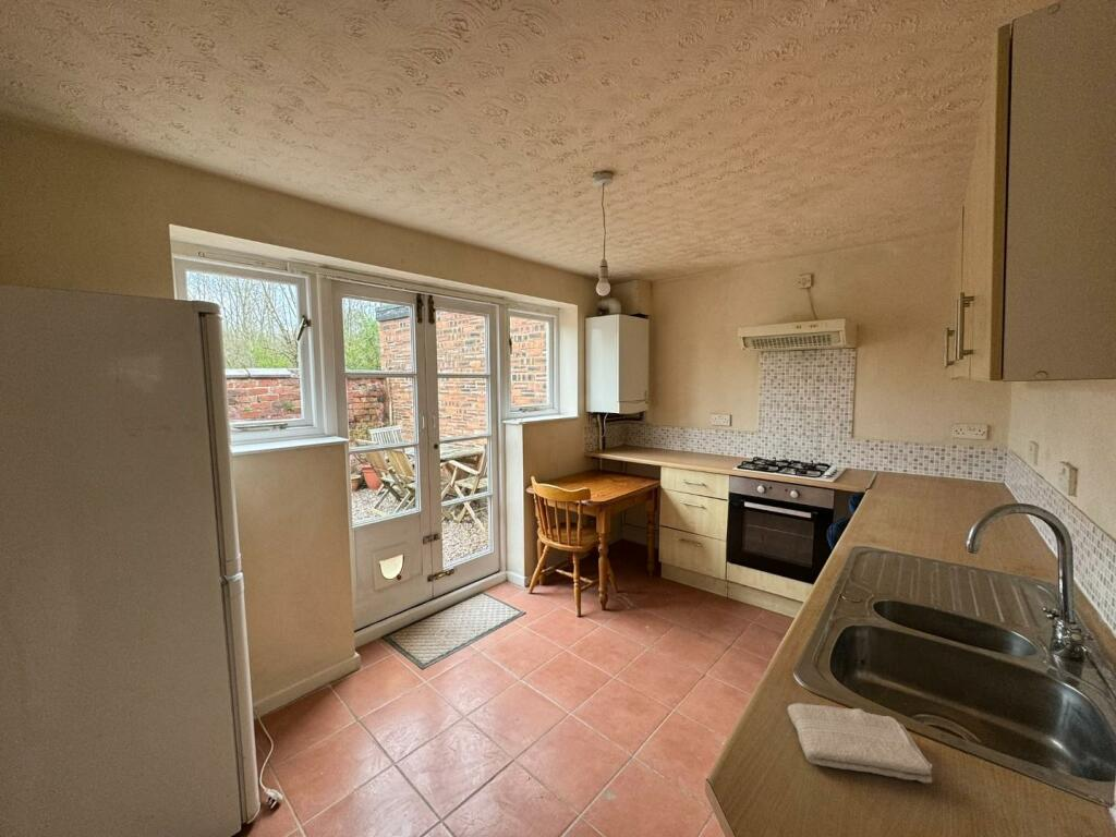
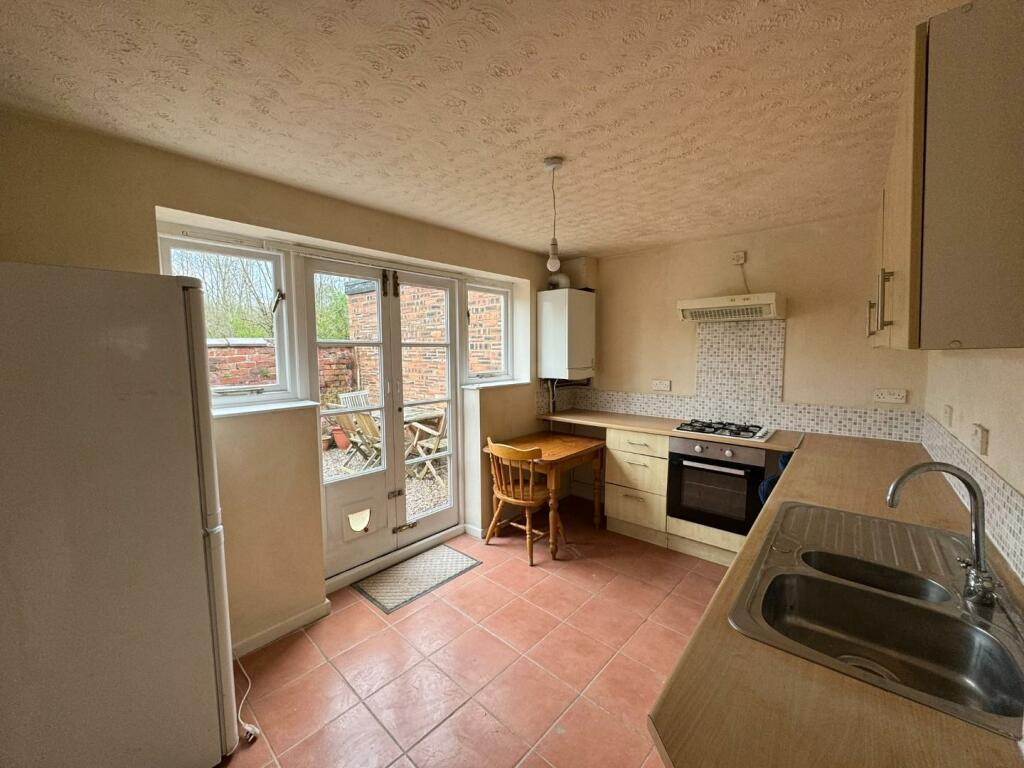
- washcloth (854, 739)
